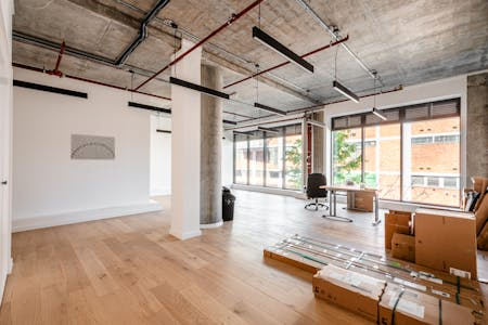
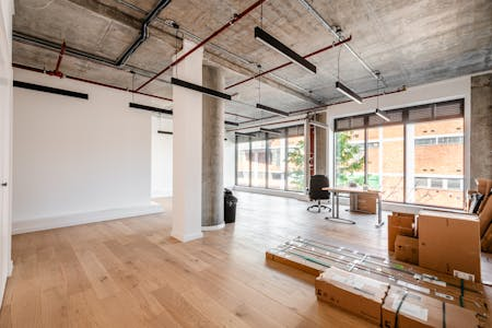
- wall art (93, 147)
